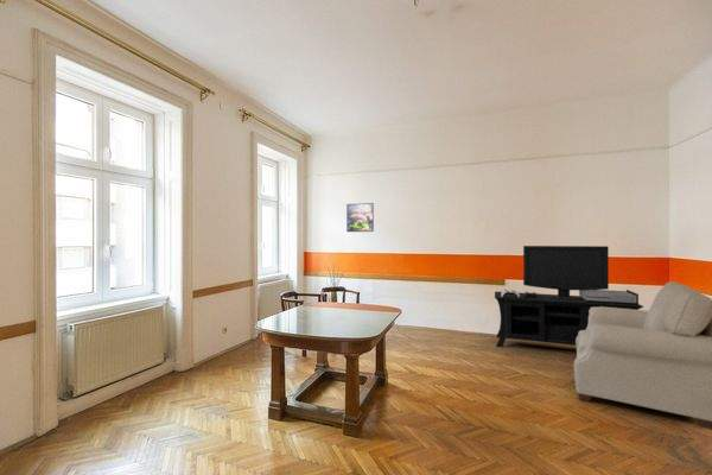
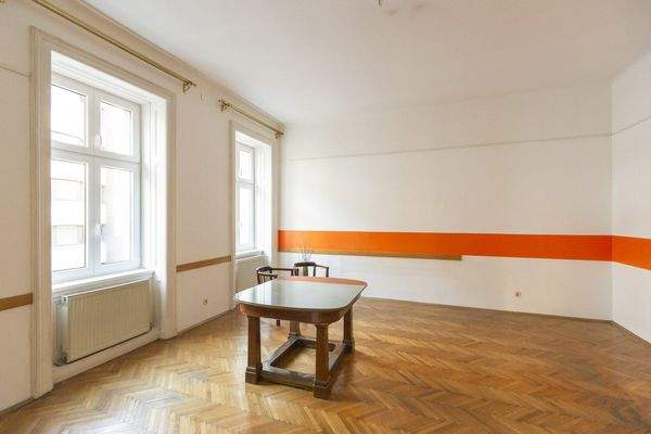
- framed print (360, 217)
- media console (559, 297)
- chair (640, 338)
